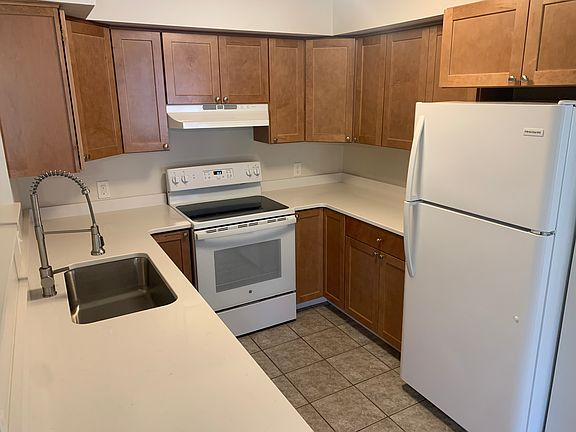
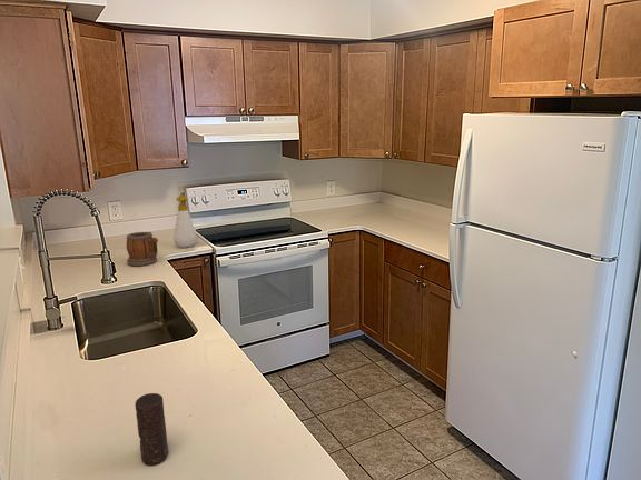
+ mug (144, 248)
+ candle (151, 428)
+ soap bottle (184, 221)
